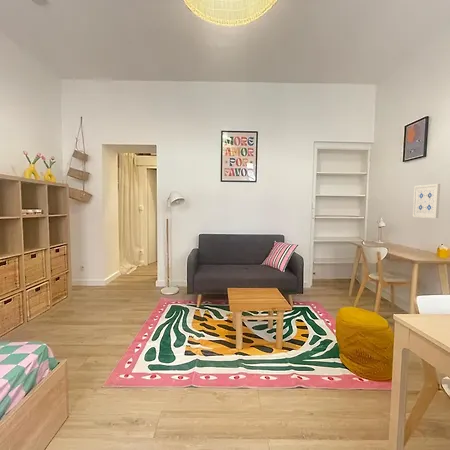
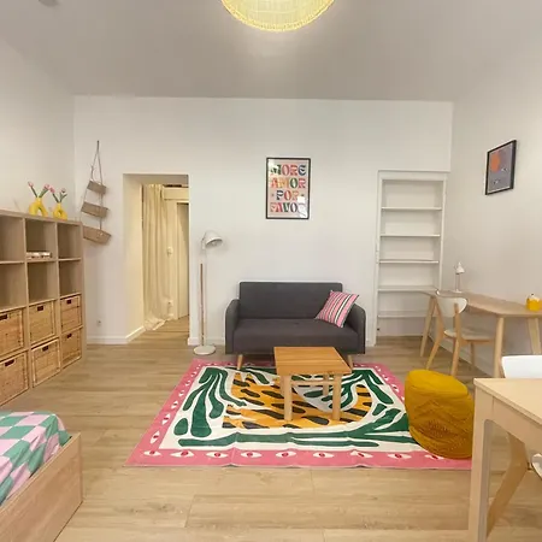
- wall art (425, 201)
